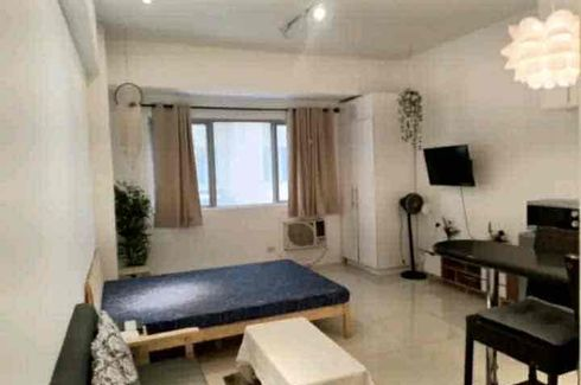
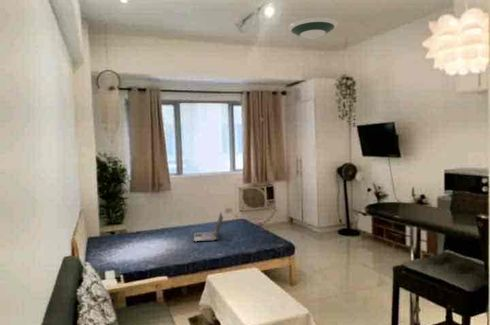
+ laptop (208, 232)
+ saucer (312, 31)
